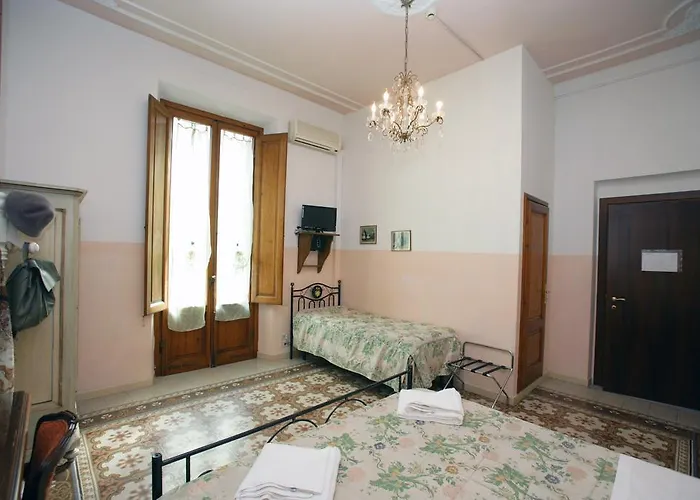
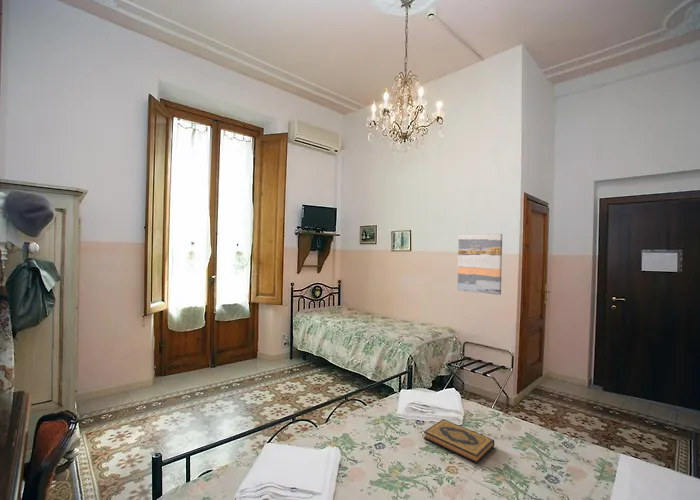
+ wall art (478, 263)
+ hardback book (458, 438)
